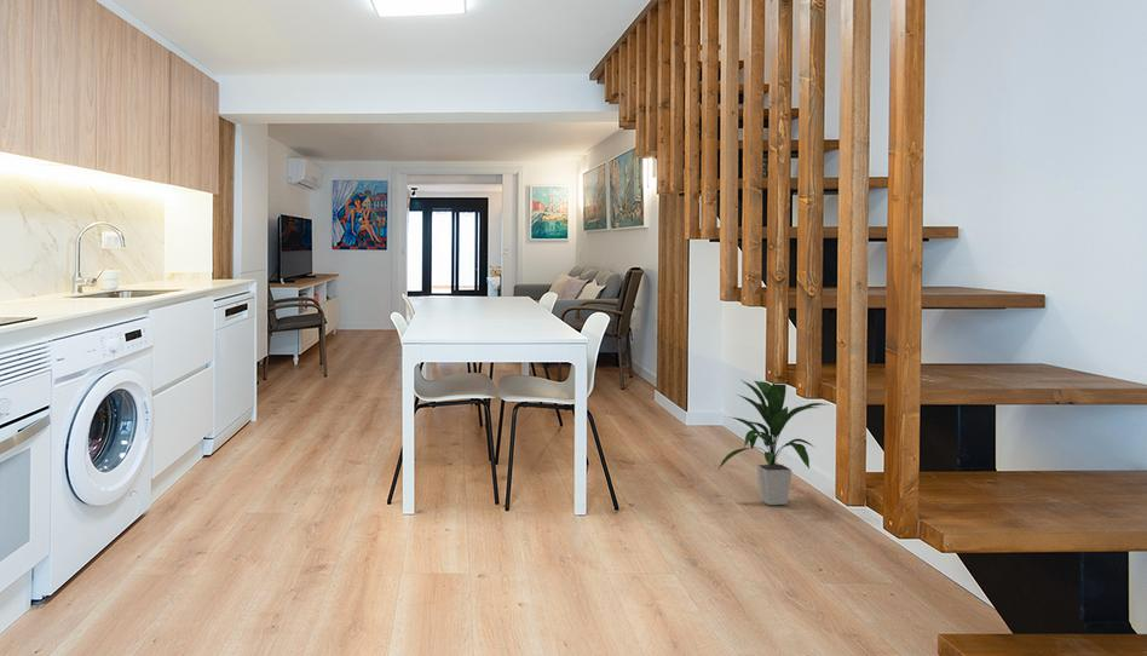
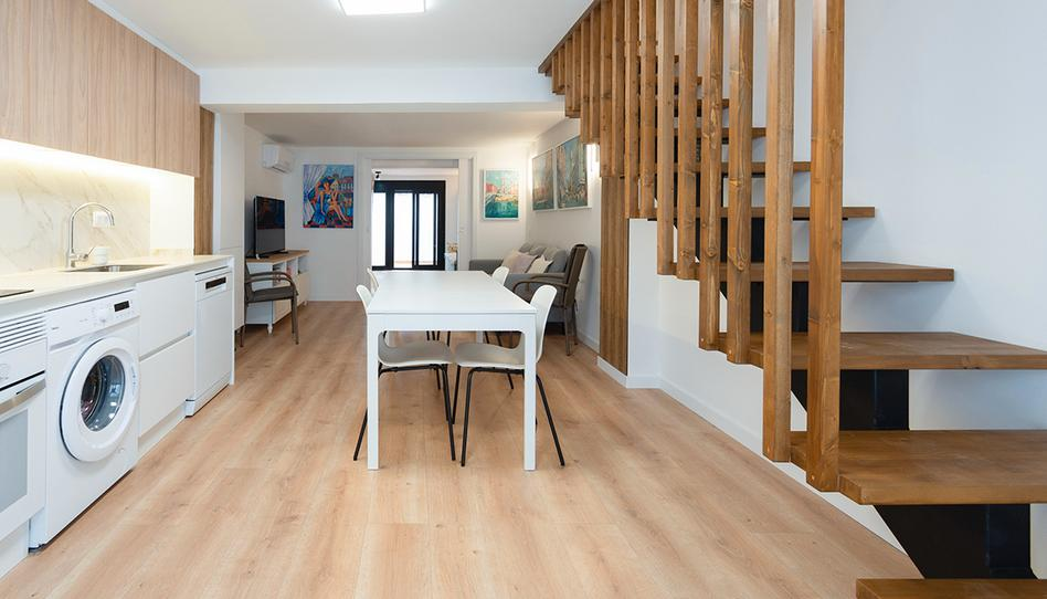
- indoor plant (768, 436)
